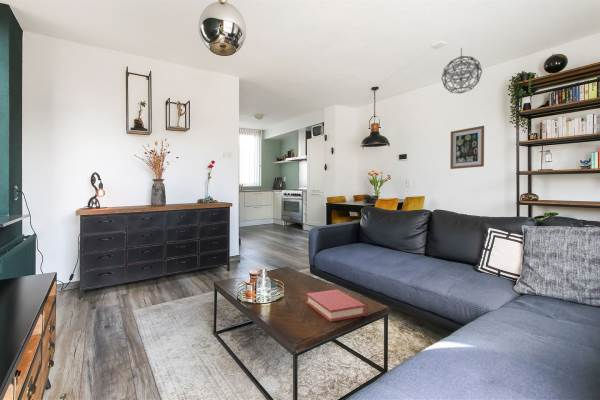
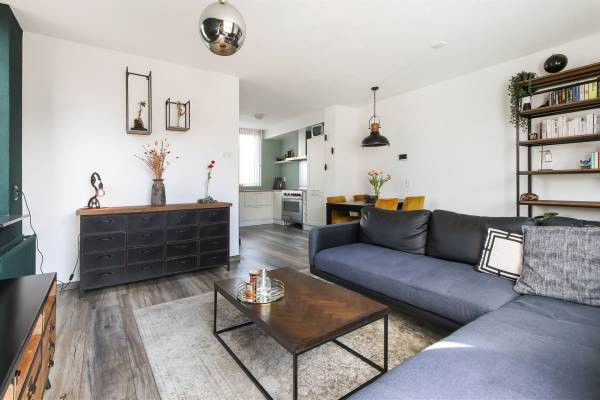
- hardback book (334, 303)
- pendant light (461, 70)
- wall art (466, 148)
